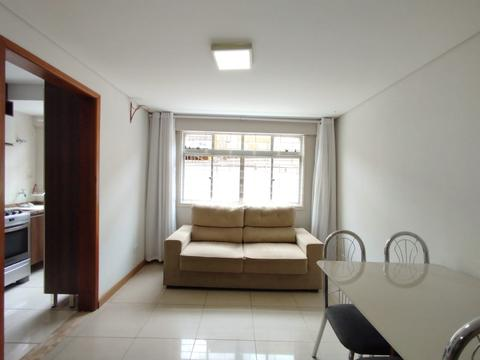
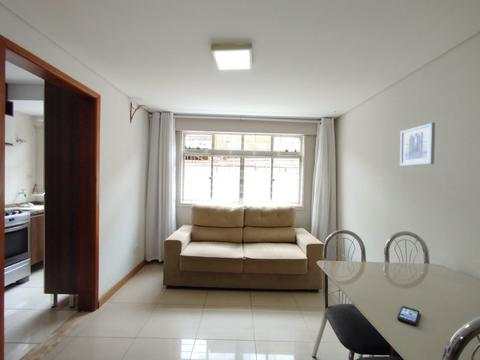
+ smartphone (408, 315)
+ wall art (415, 146)
